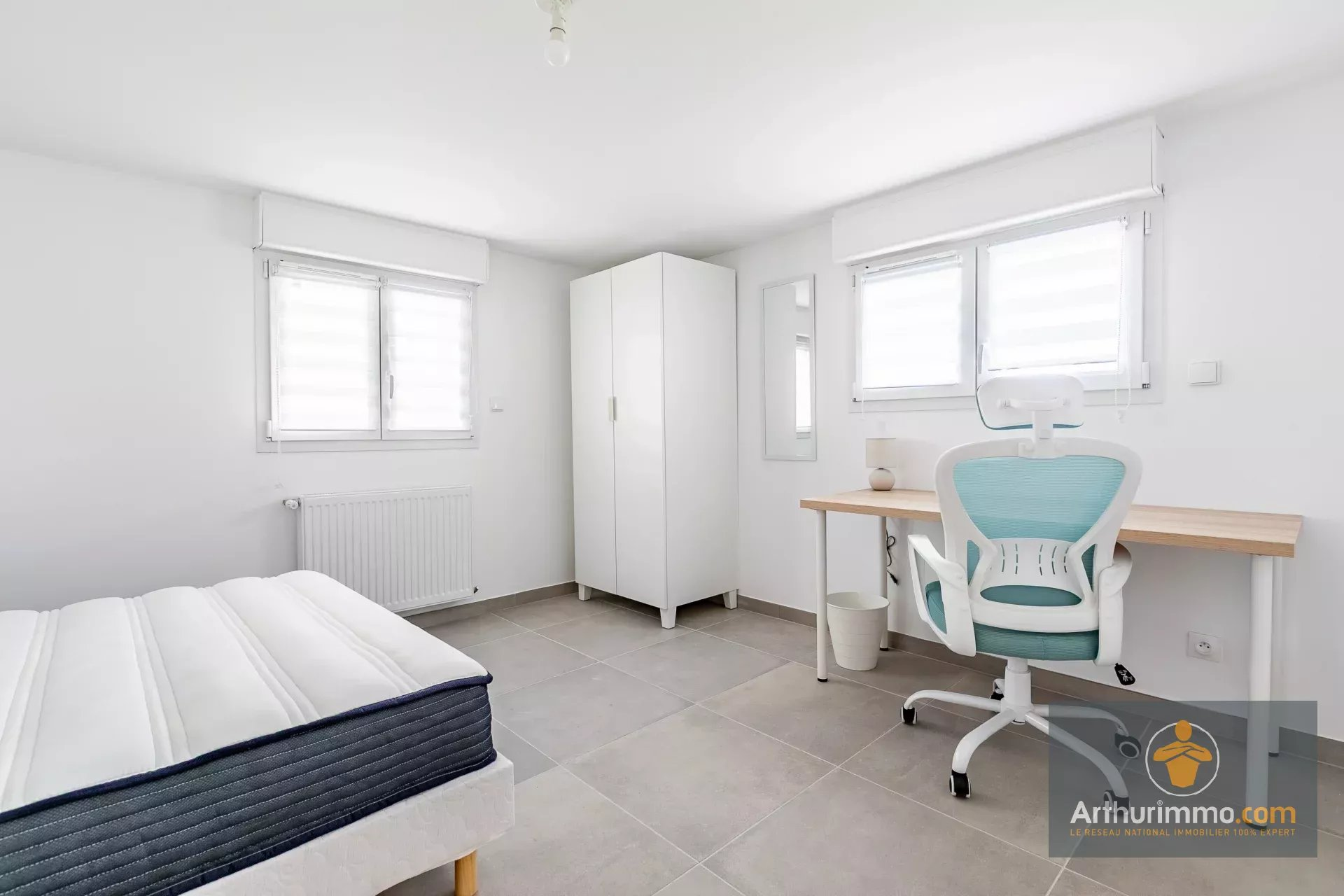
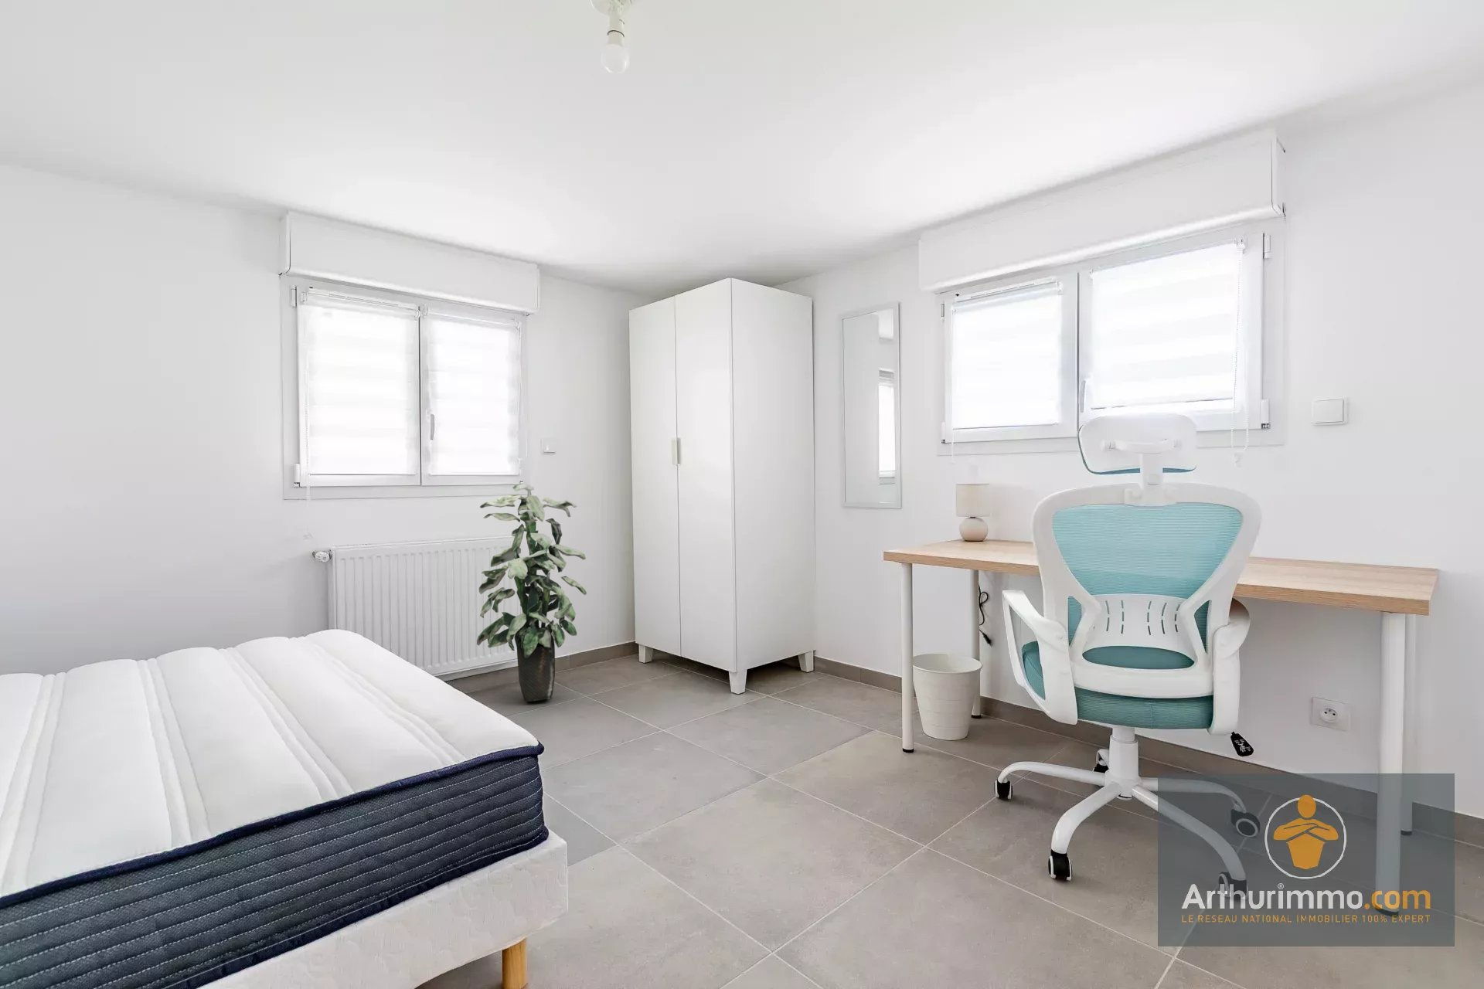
+ indoor plant (529, 592)
